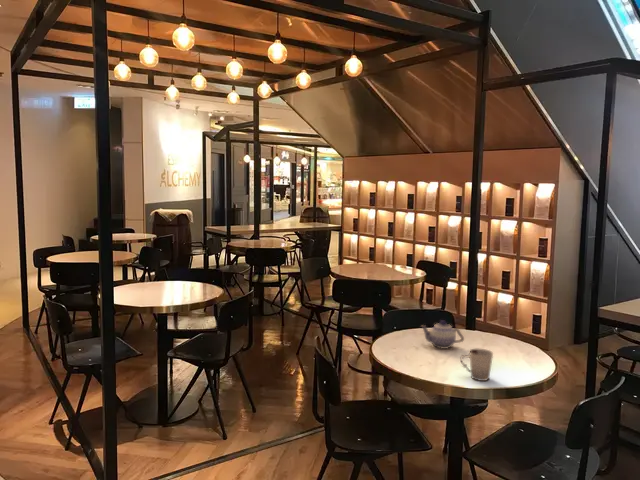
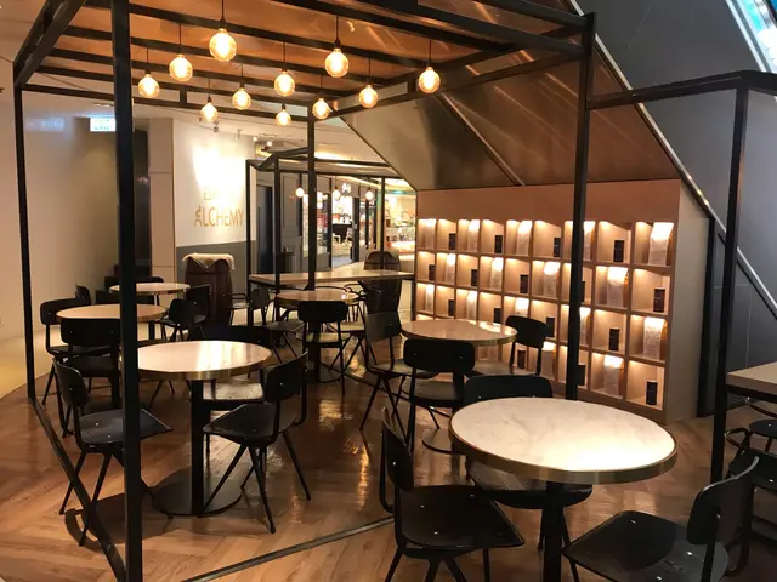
- teapot (442, 333)
- cup (476, 364)
